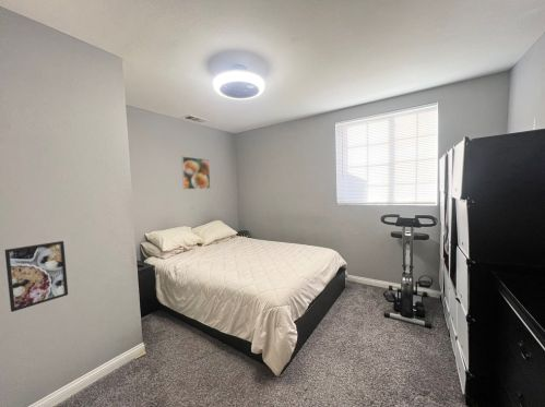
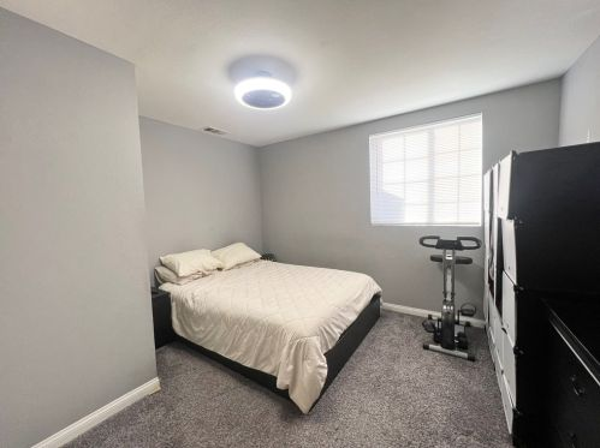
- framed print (197, 173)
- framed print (38, 274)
